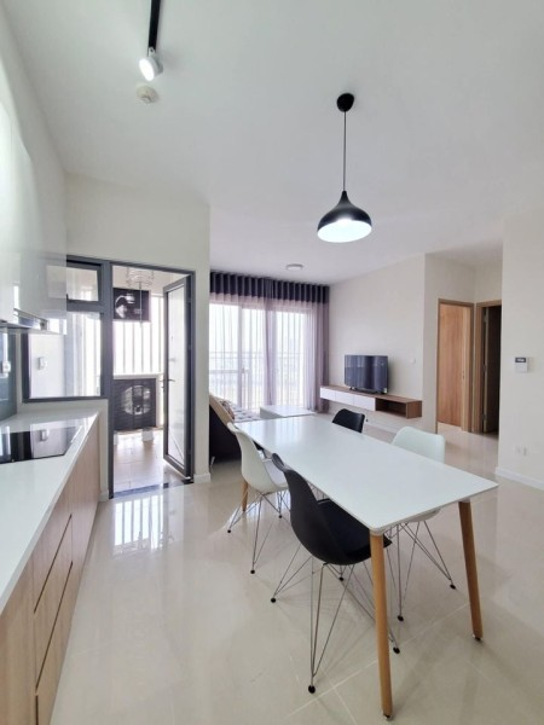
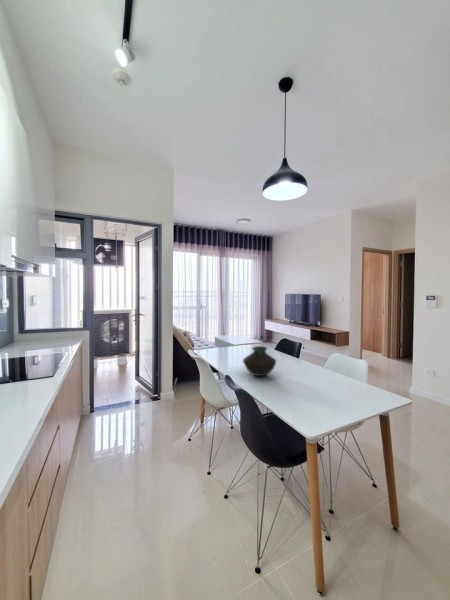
+ vase (259, 361)
